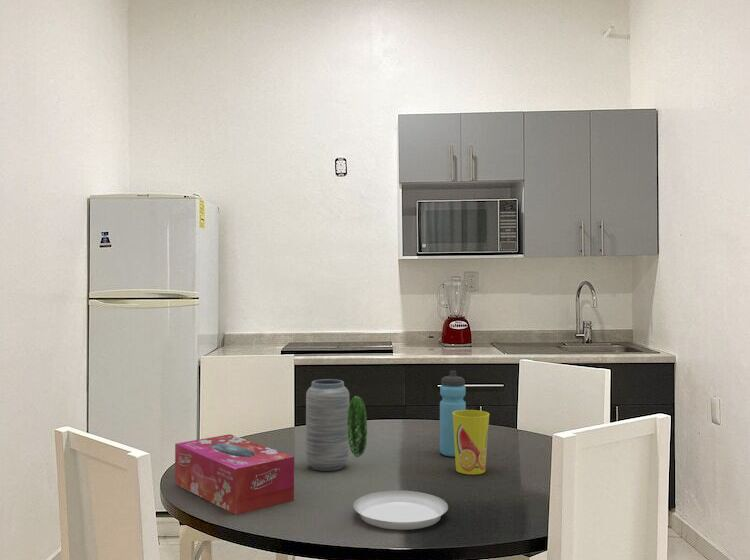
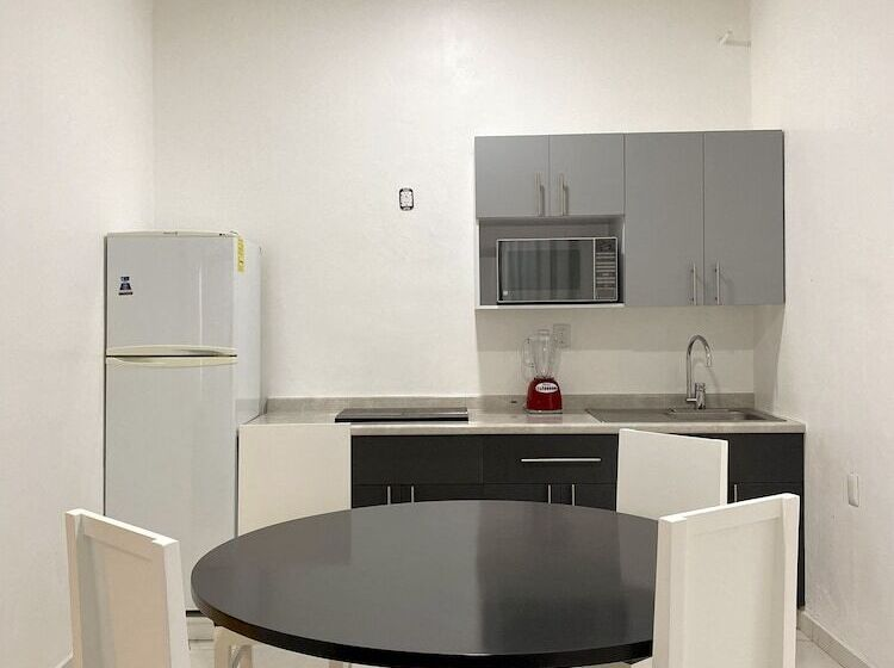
- tissue box (232, 470)
- plate (365, 448)
- vase (327, 424)
- cup (470, 441)
- water bottle (452, 412)
